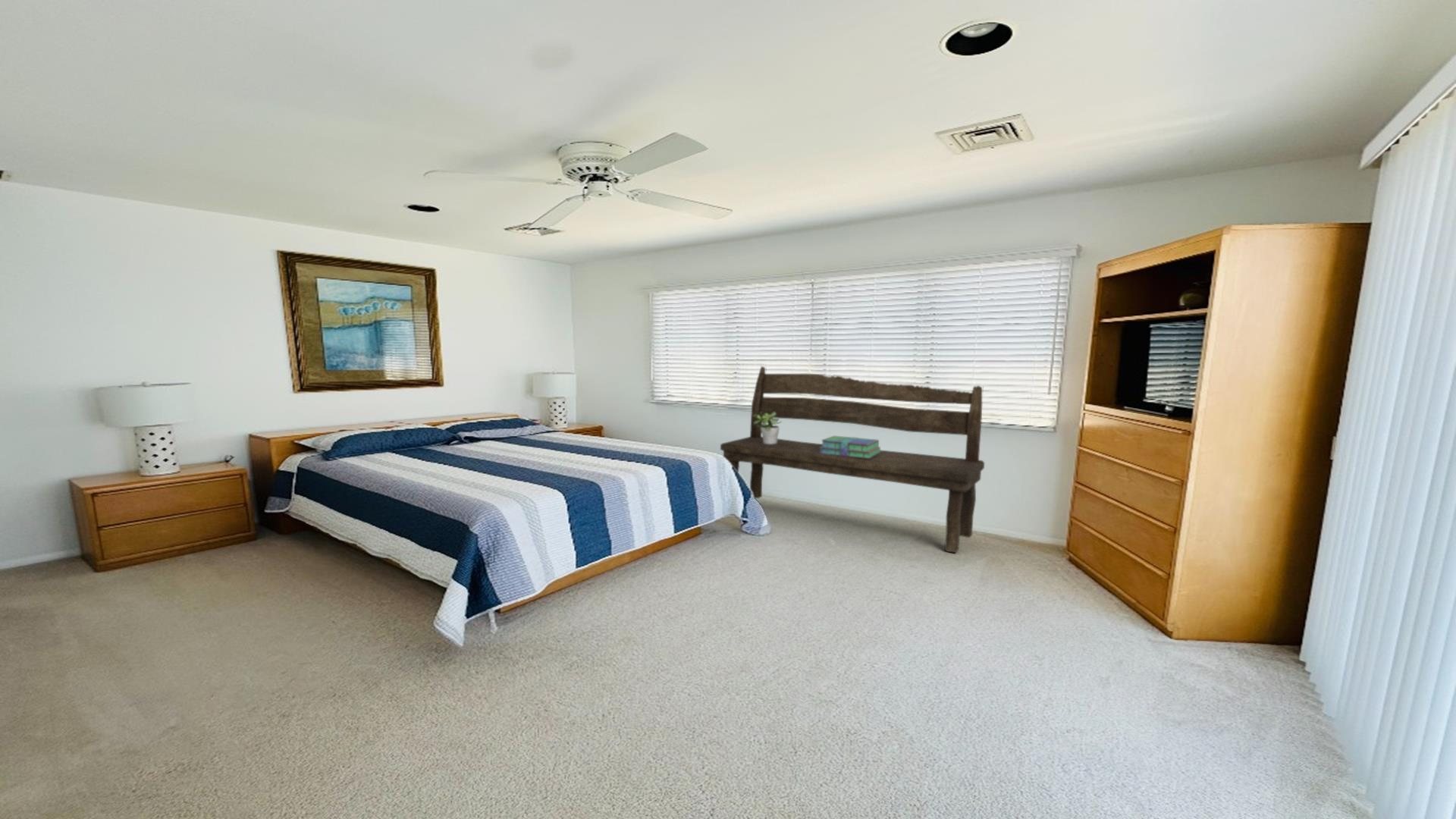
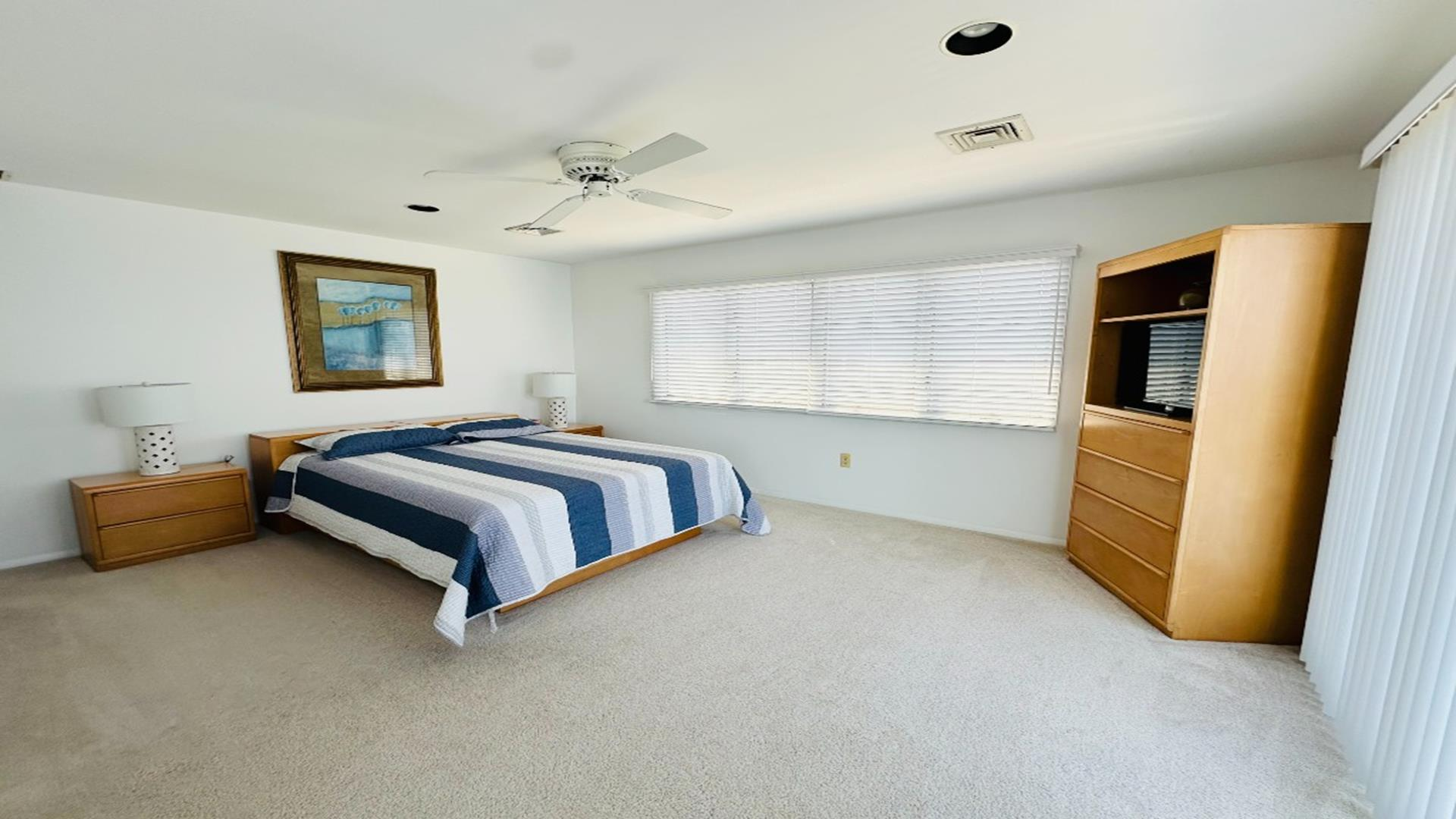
- potted plant (766, 426)
- bench (839, 455)
- stack of books (850, 445)
